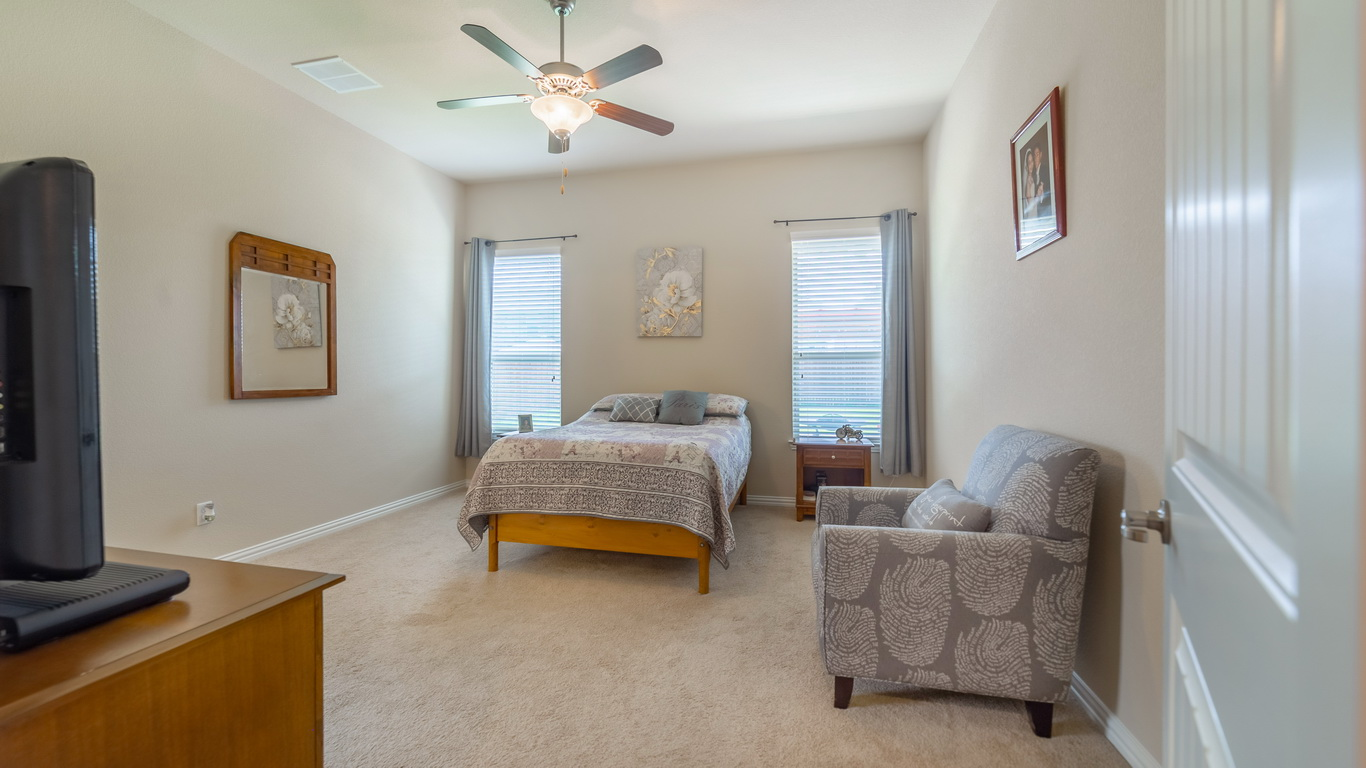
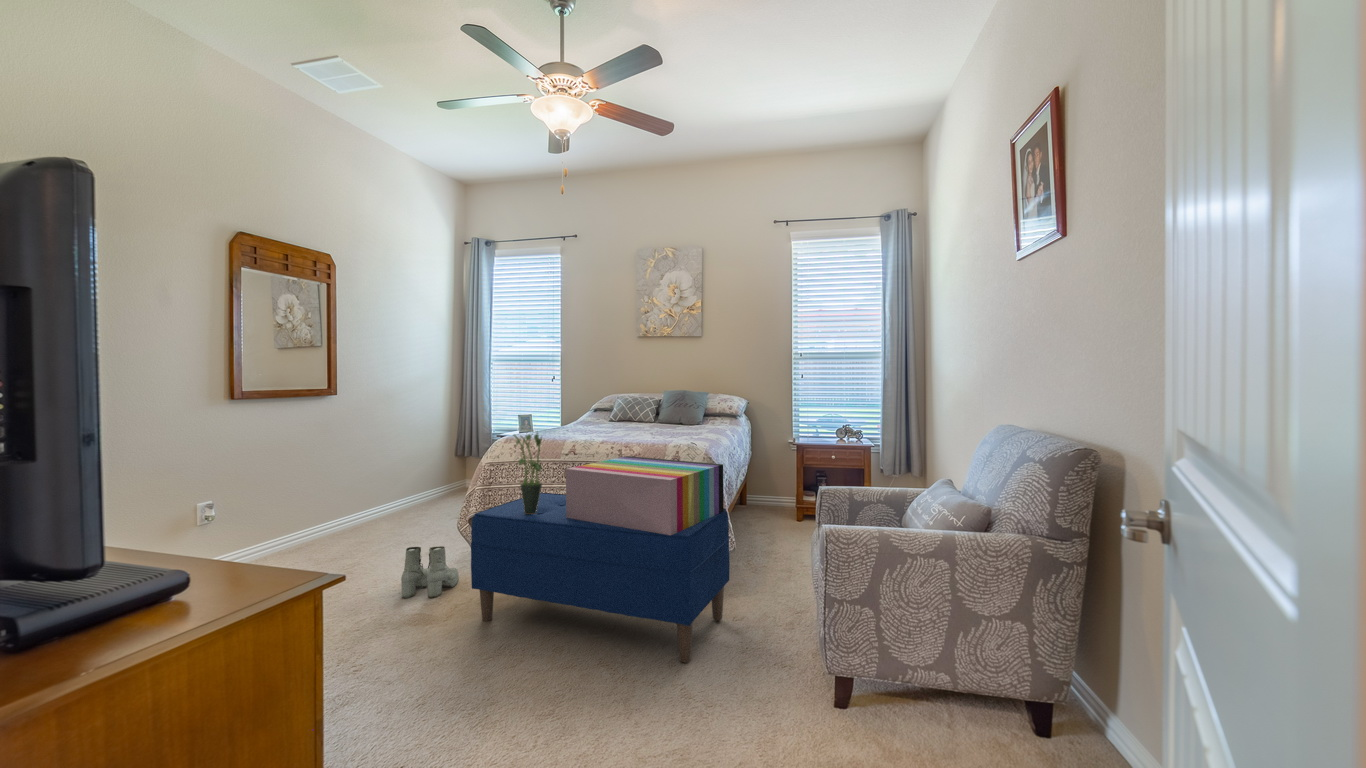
+ decorative box (646, 490)
+ potted plant (525, 471)
+ boots (430, 566)
+ bench (601, 565)
